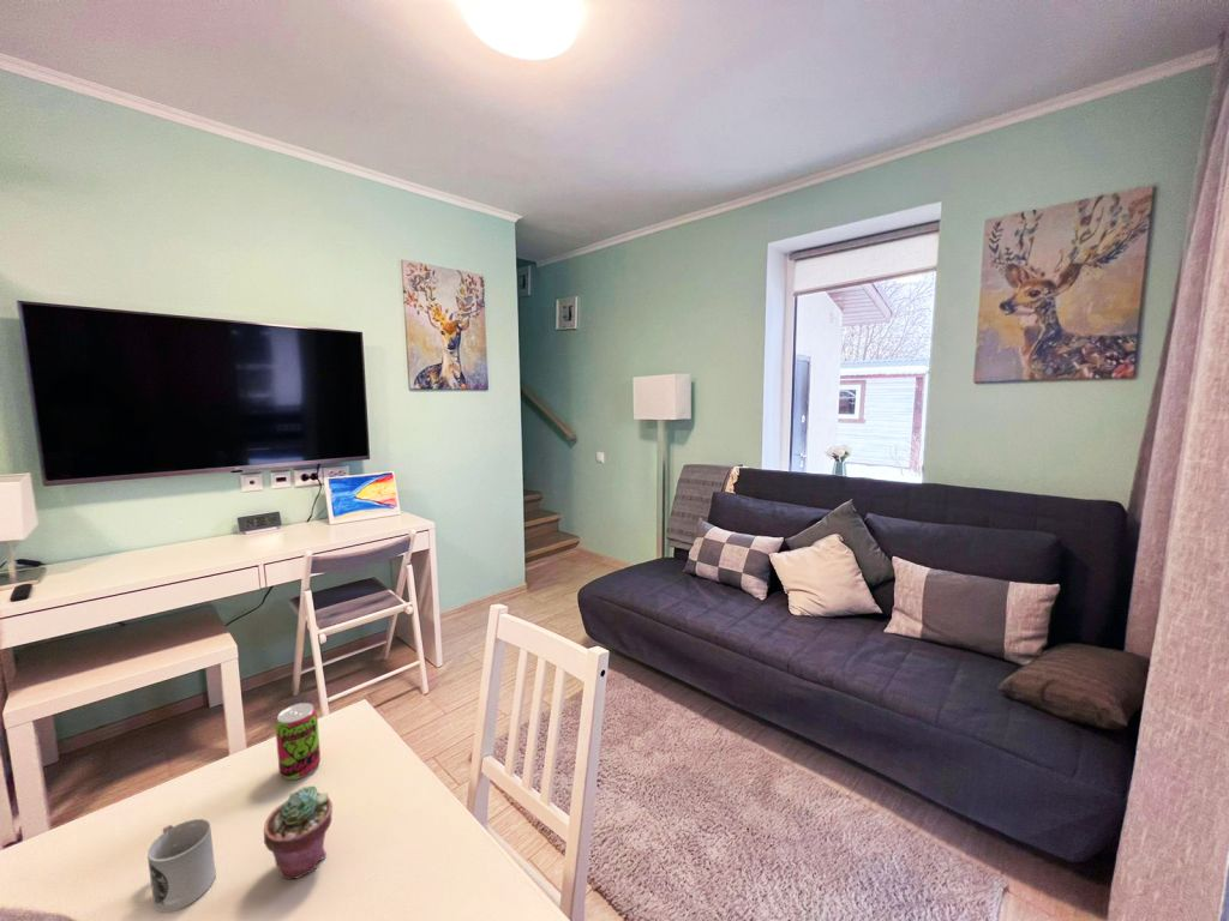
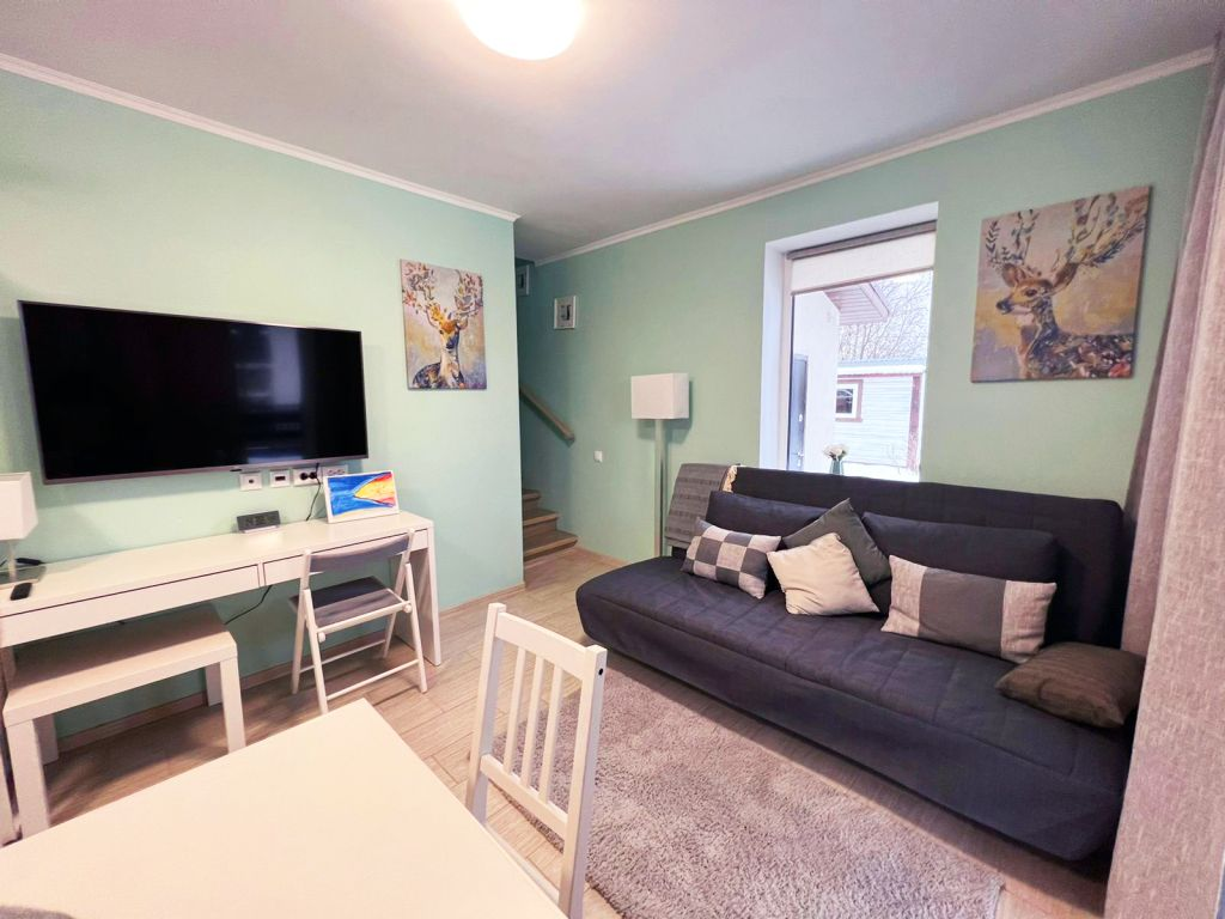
- cup (179, 859)
- beverage can (298, 740)
- potted succulent (299, 827)
